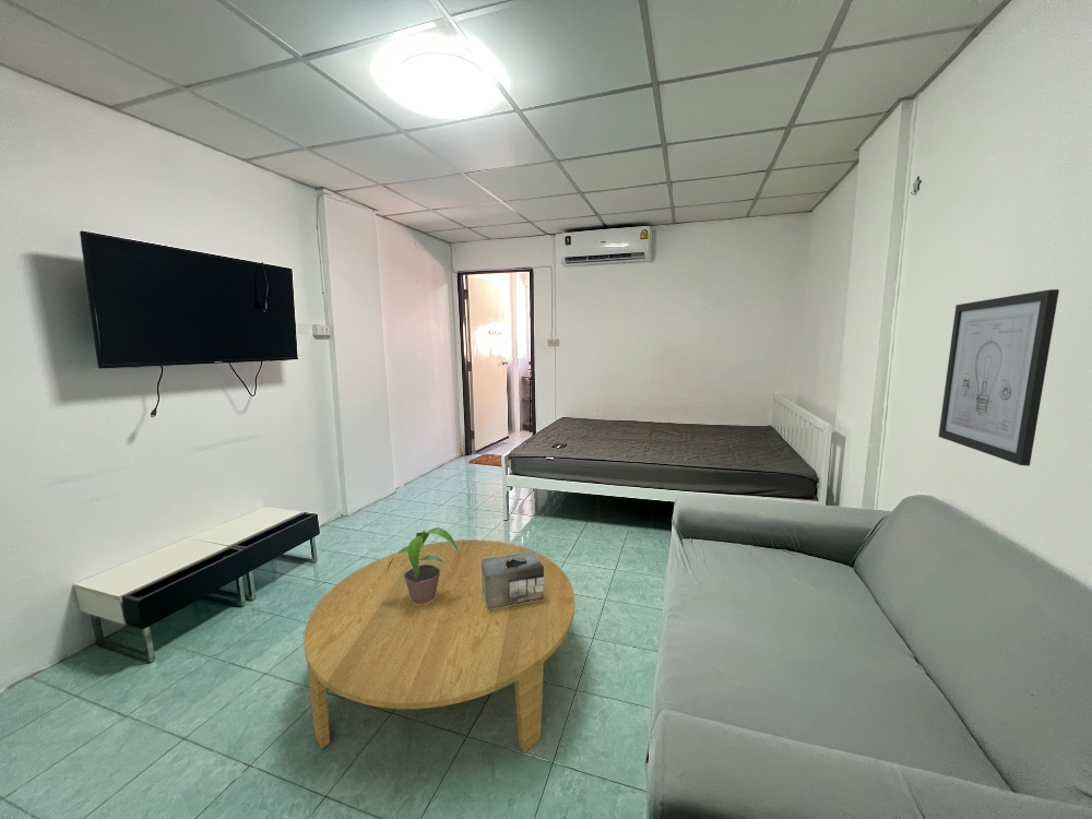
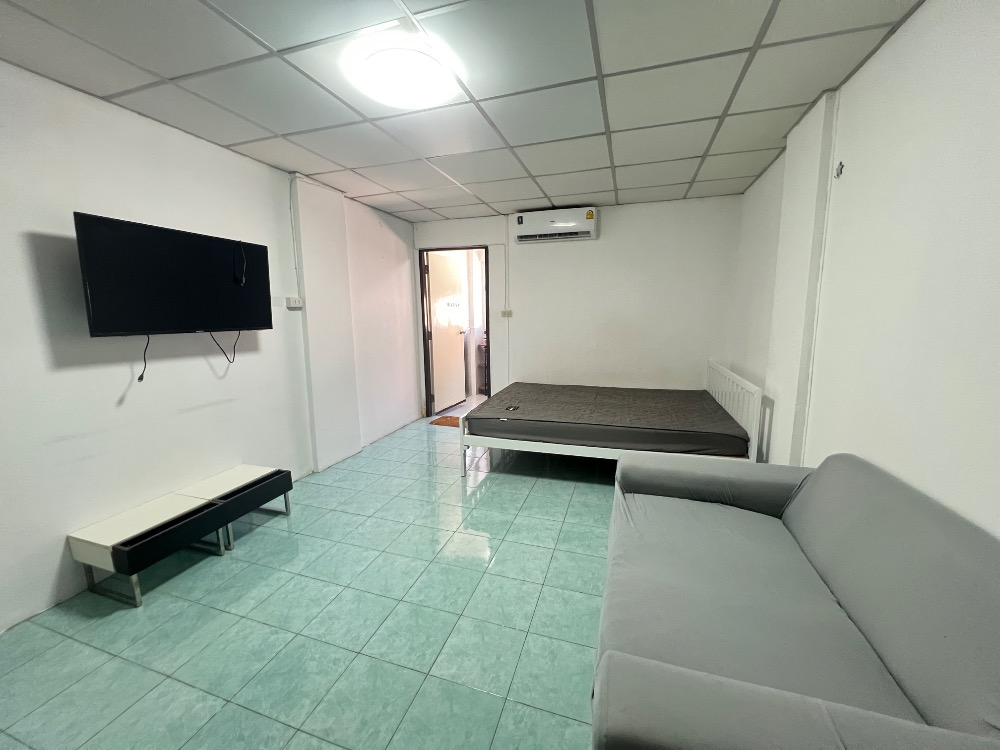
- coffee table (450, 630)
- wall art (988, 376)
- potted plant (422, 565)
- tissue box (512, 577)
